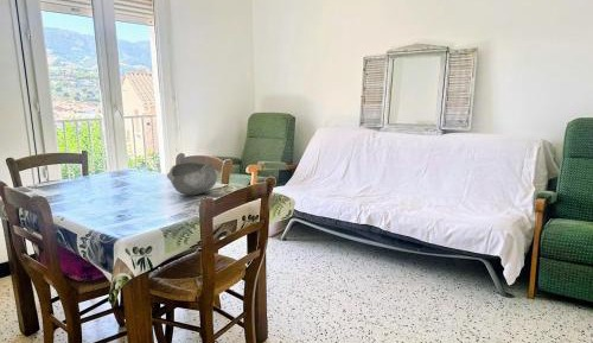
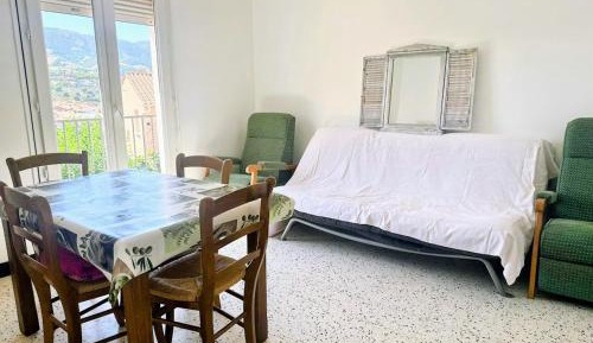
- bowl (195, 176)
